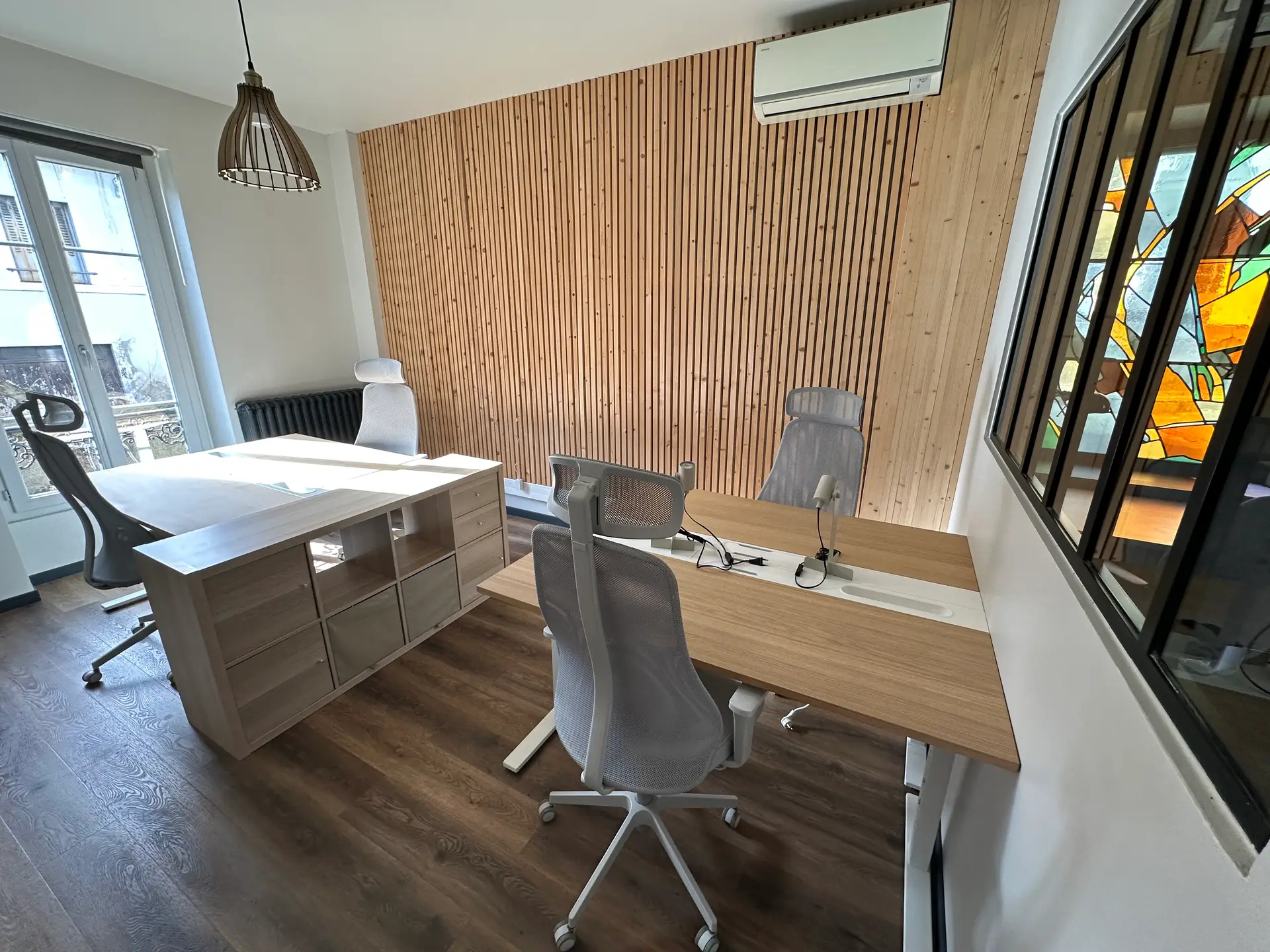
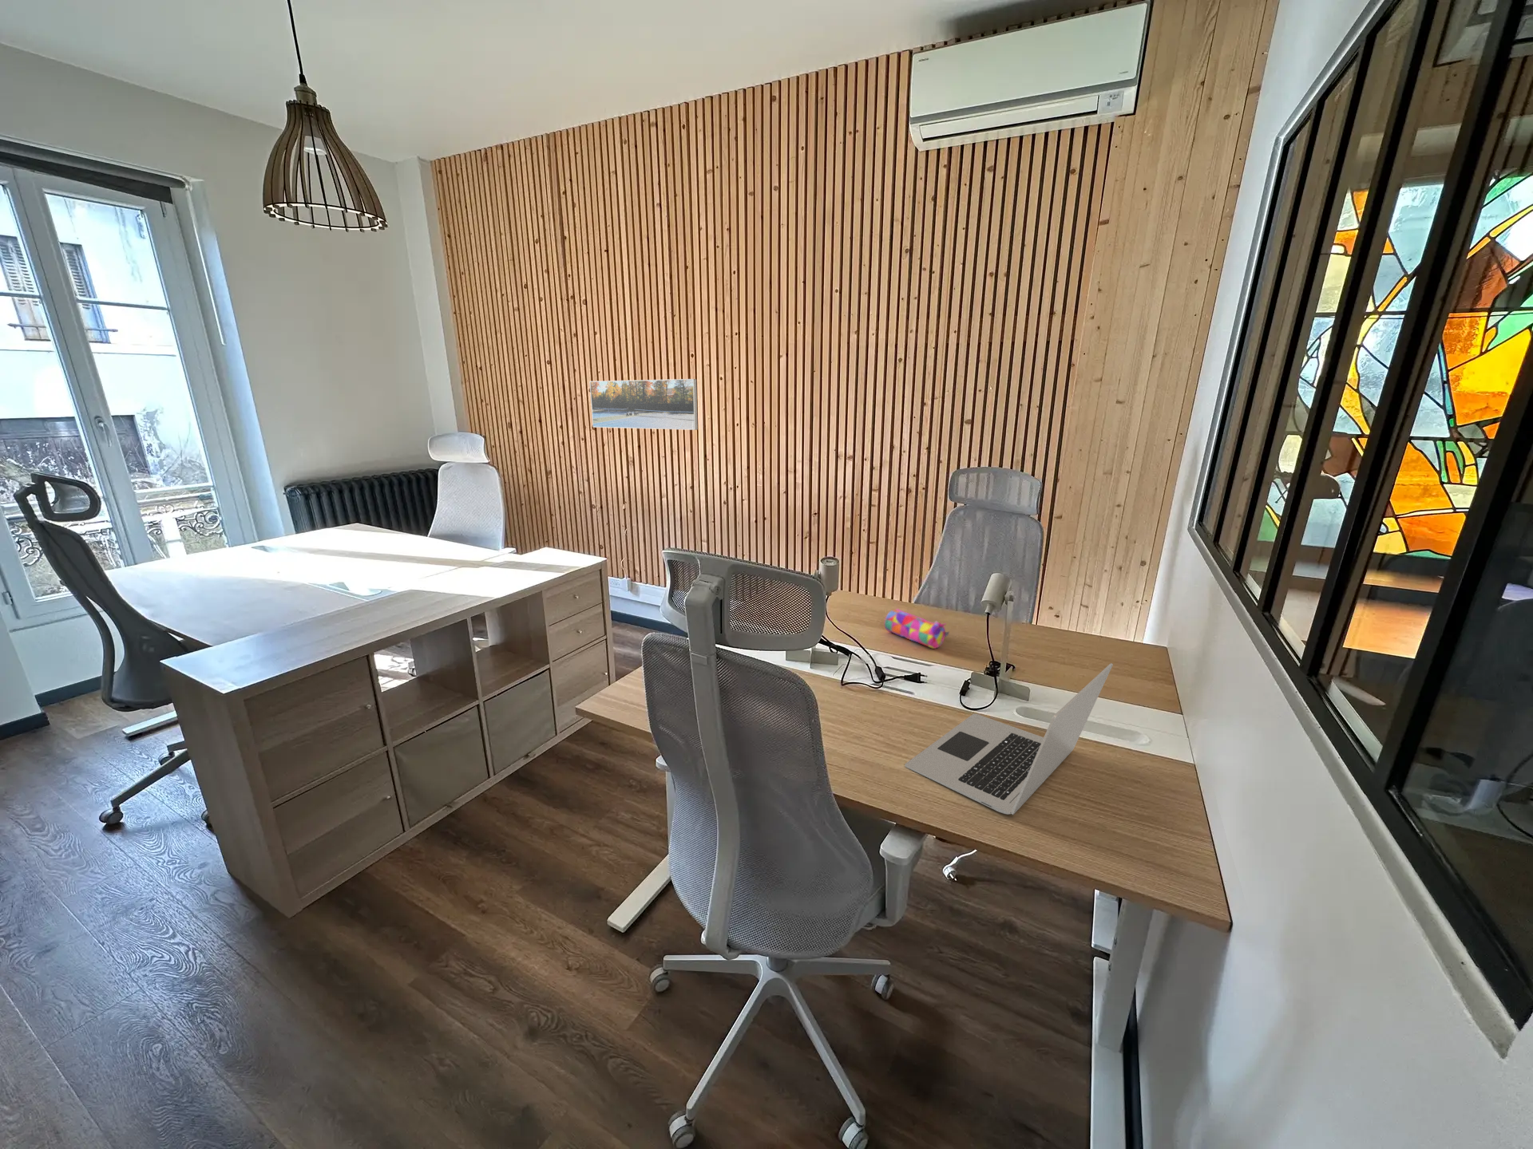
+ laptop (1003, 723)
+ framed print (641, 404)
+ pencil case (915, 628)
